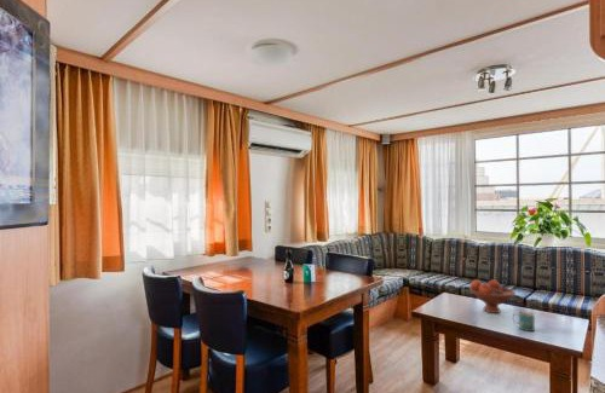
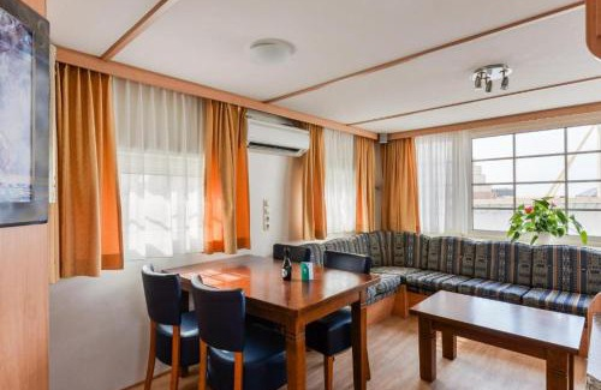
- mug (523, 320)
- fruit bowl (491, 295)
